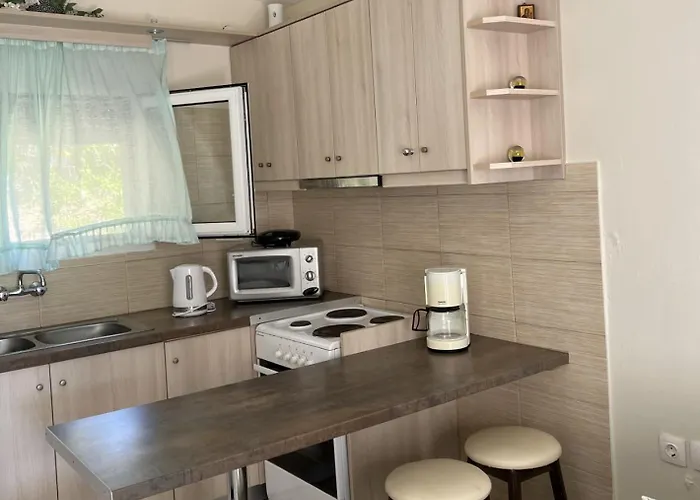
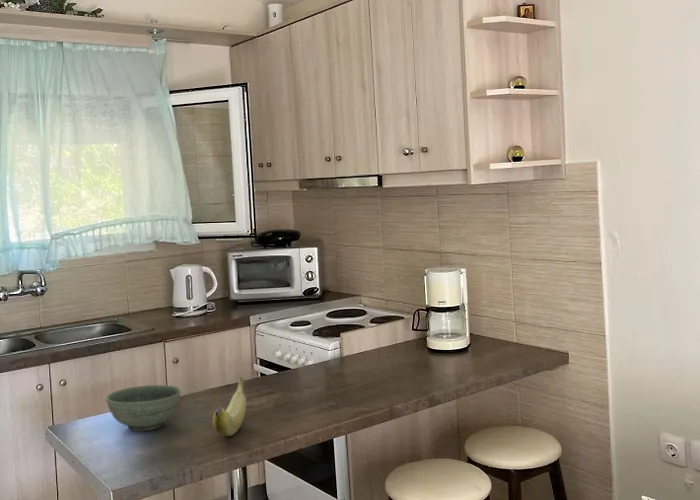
+ bowl (145, 409)
+ banana (231, 408)
